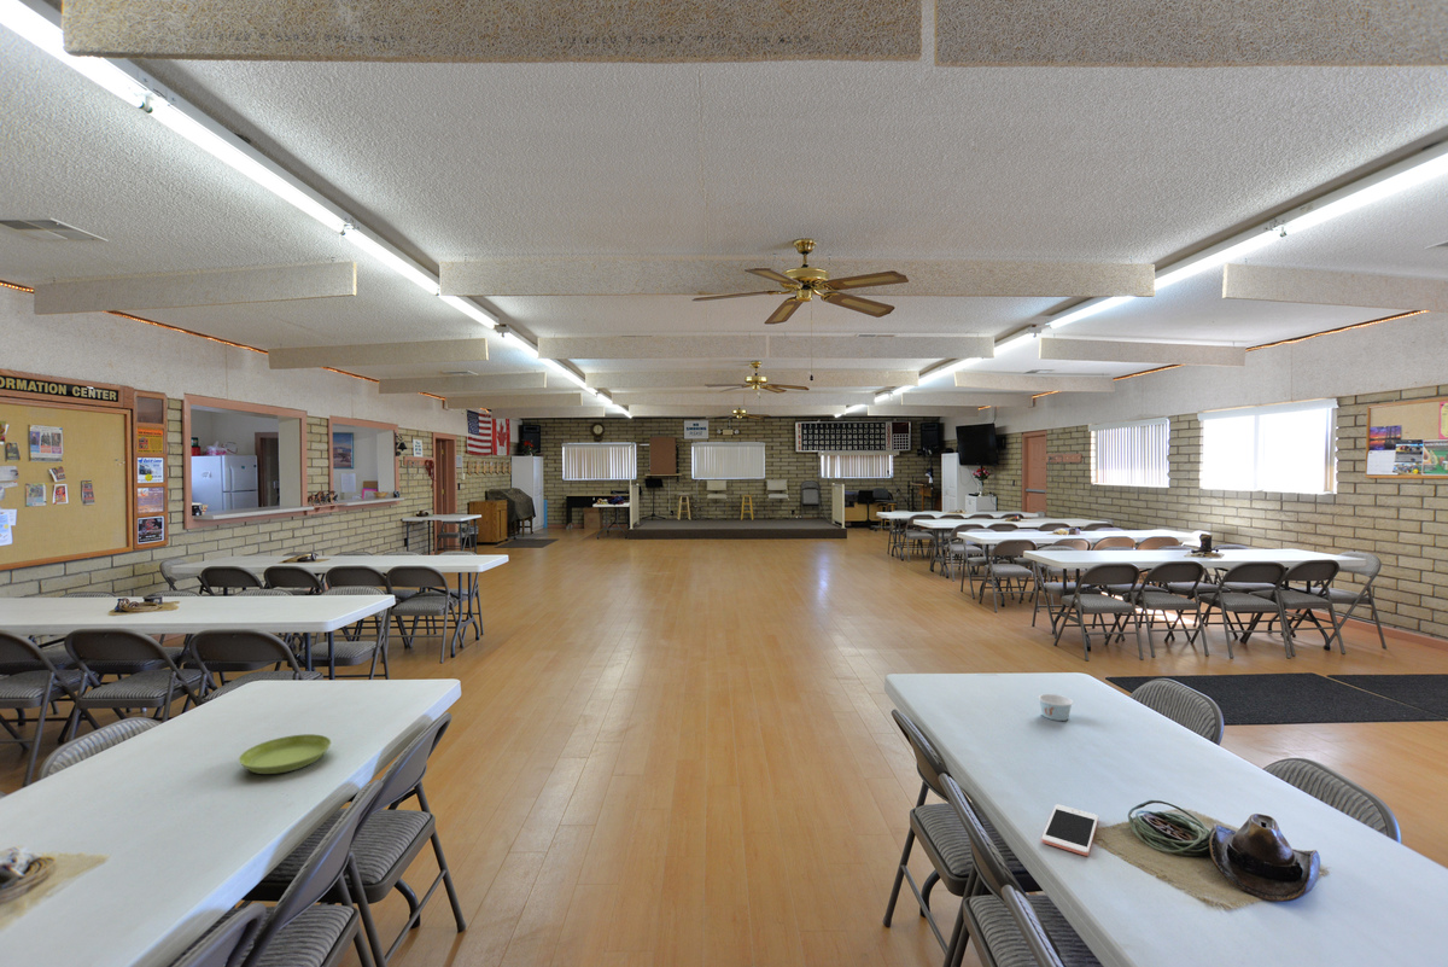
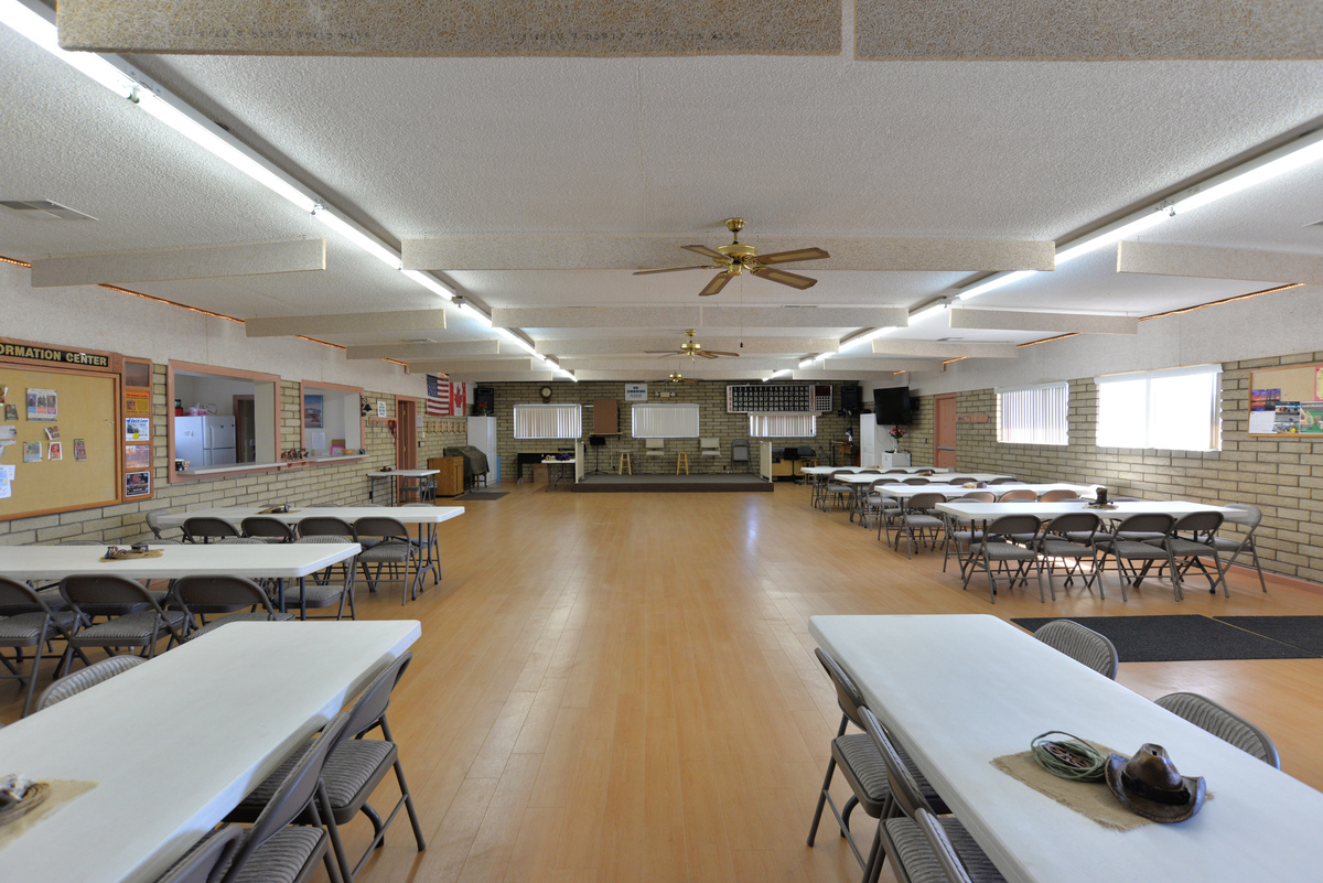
- paper cup (1055, 707)
- saucer (286, 755)
- cell phone (1070, 828)
